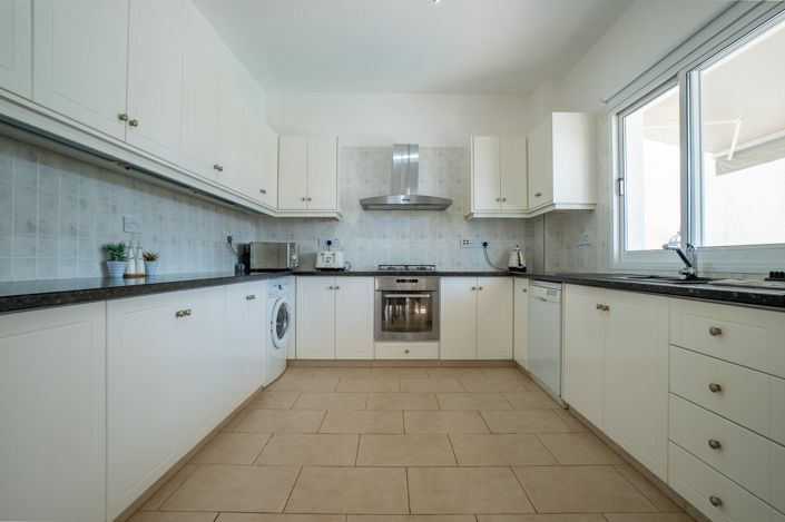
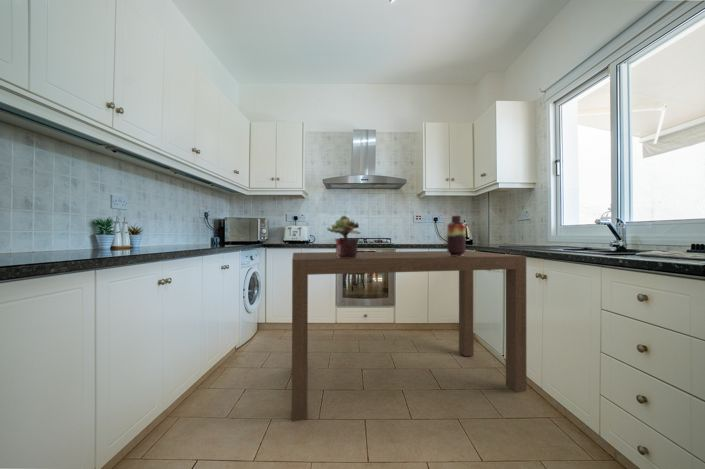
+ dining table (400, 271)
+ potted plant (343, 236)
+ vase (456, 235)
